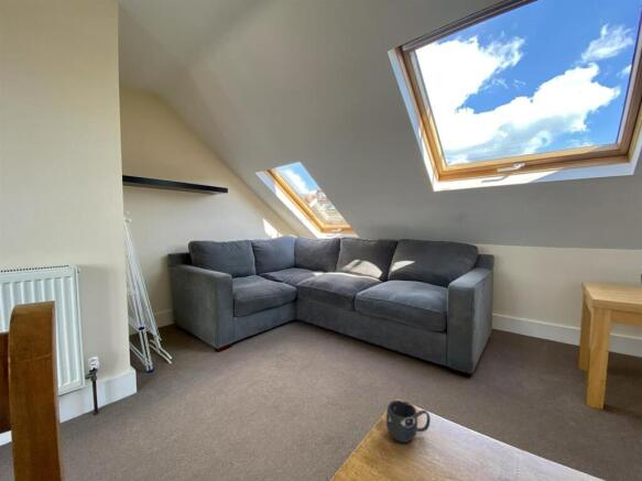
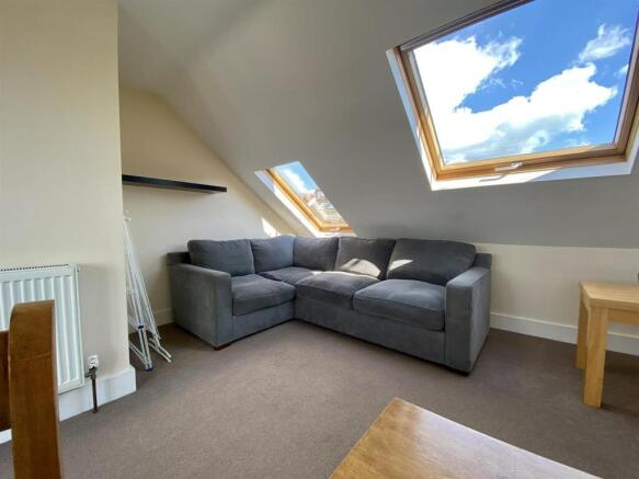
- mug (407, 422)
